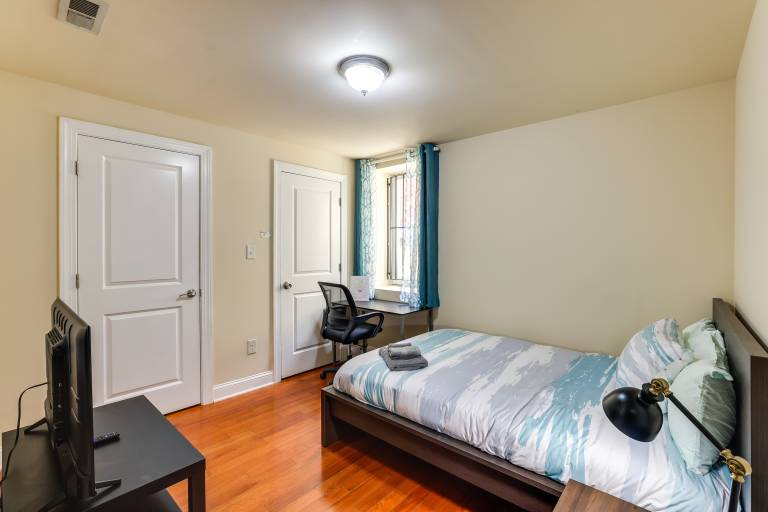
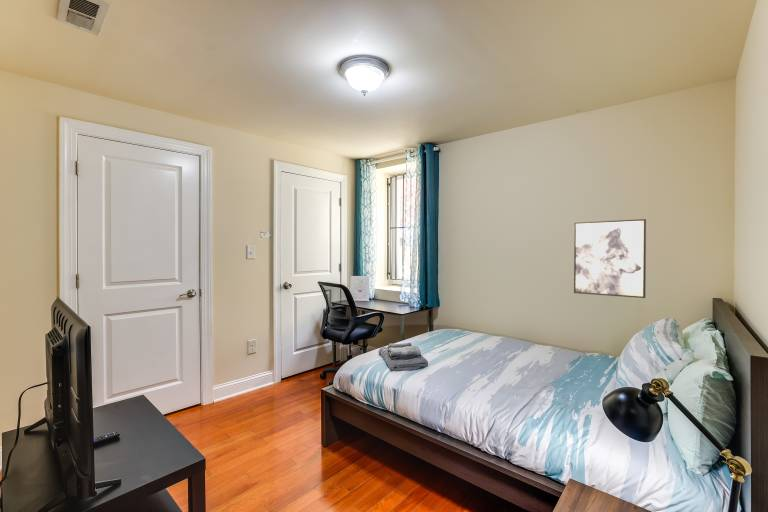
+ wall art (608, 258)
